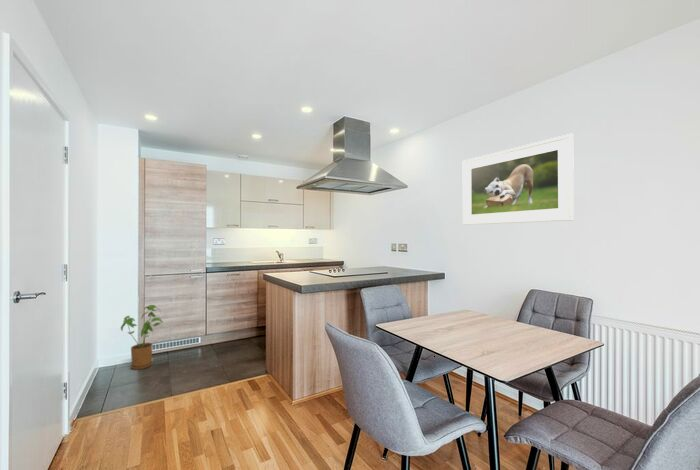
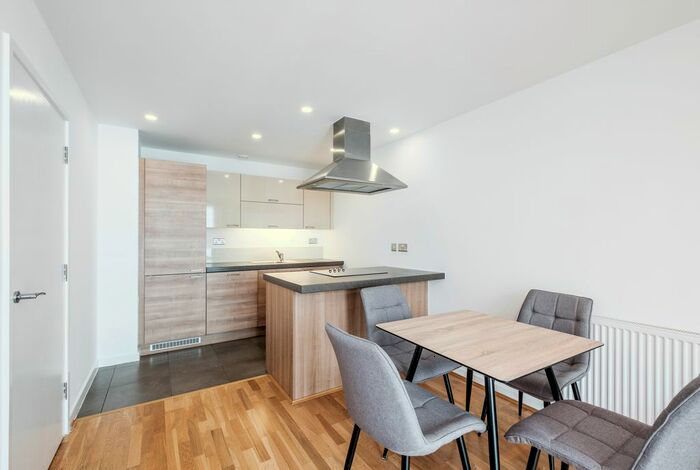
- house plant (145, 336)
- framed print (509, 186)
